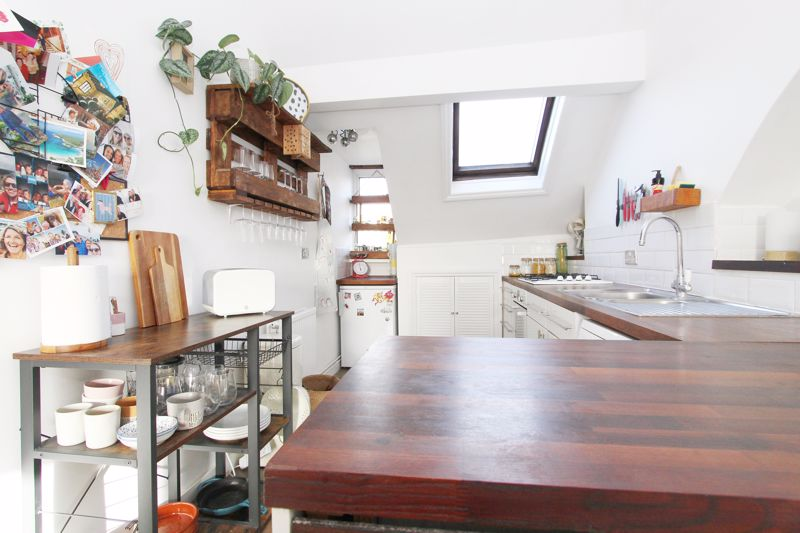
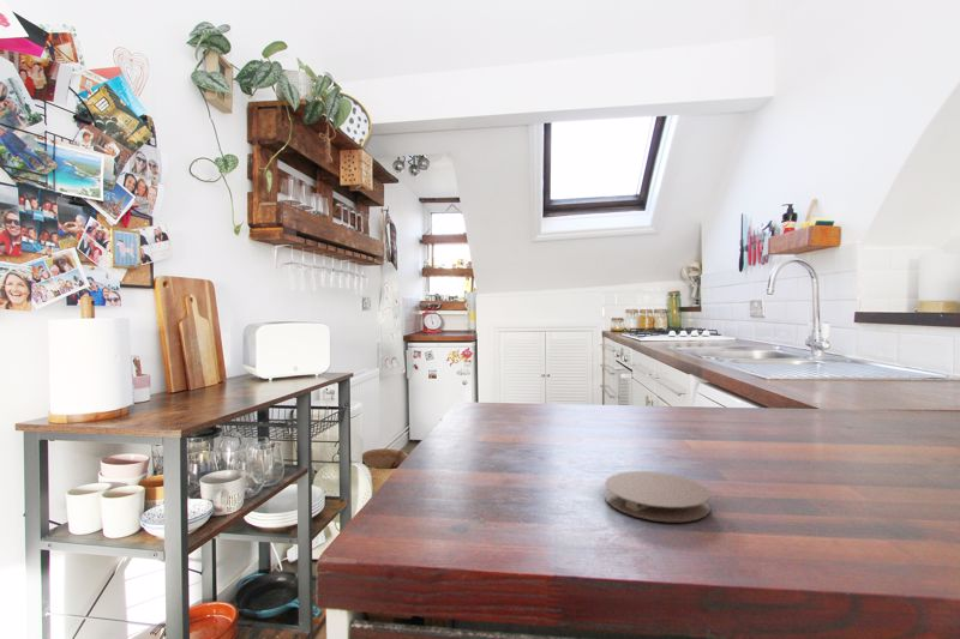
+ coaster (655, 494)
